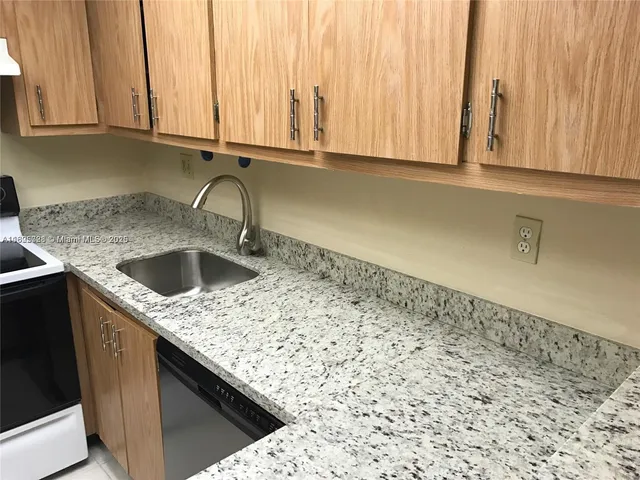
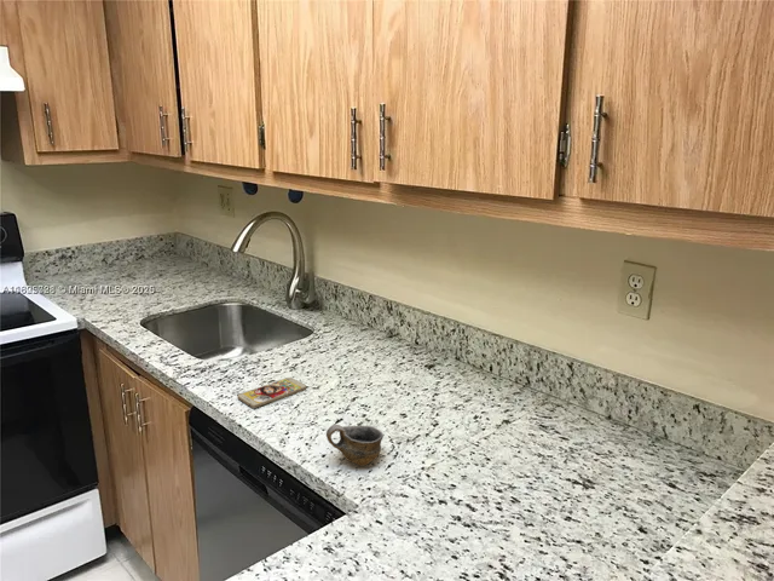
+ cup (357, 439)
+ smartphone (272, 391)
